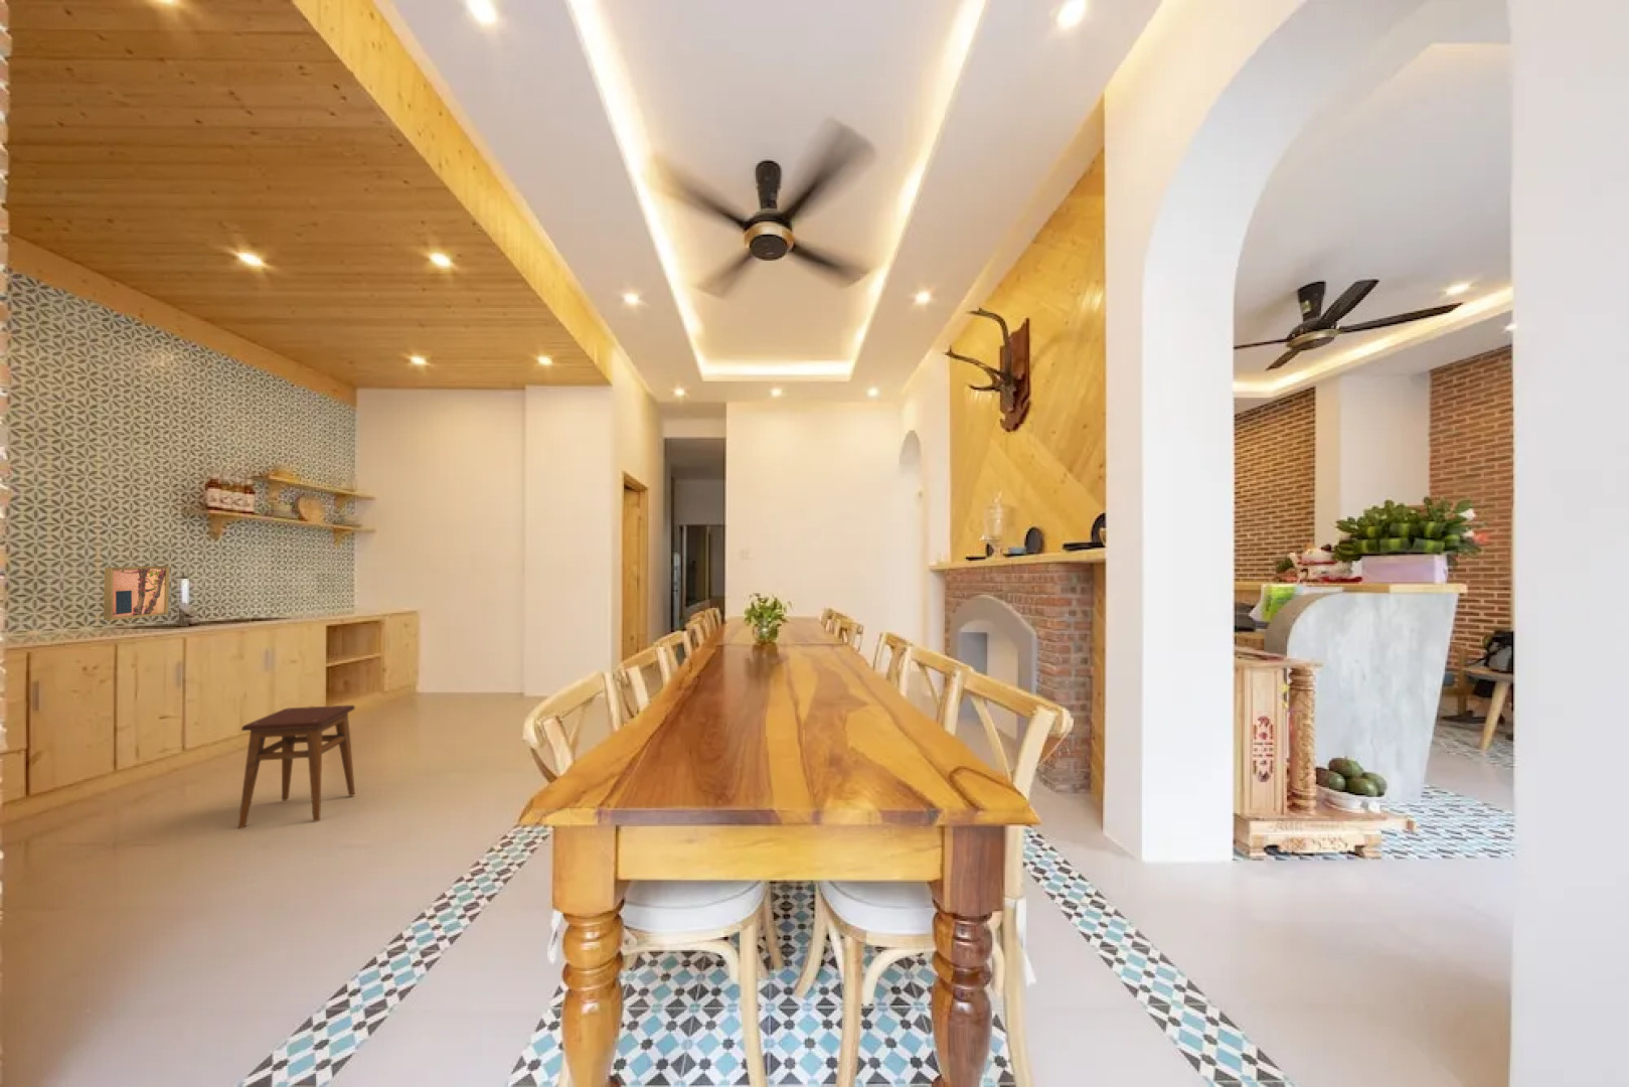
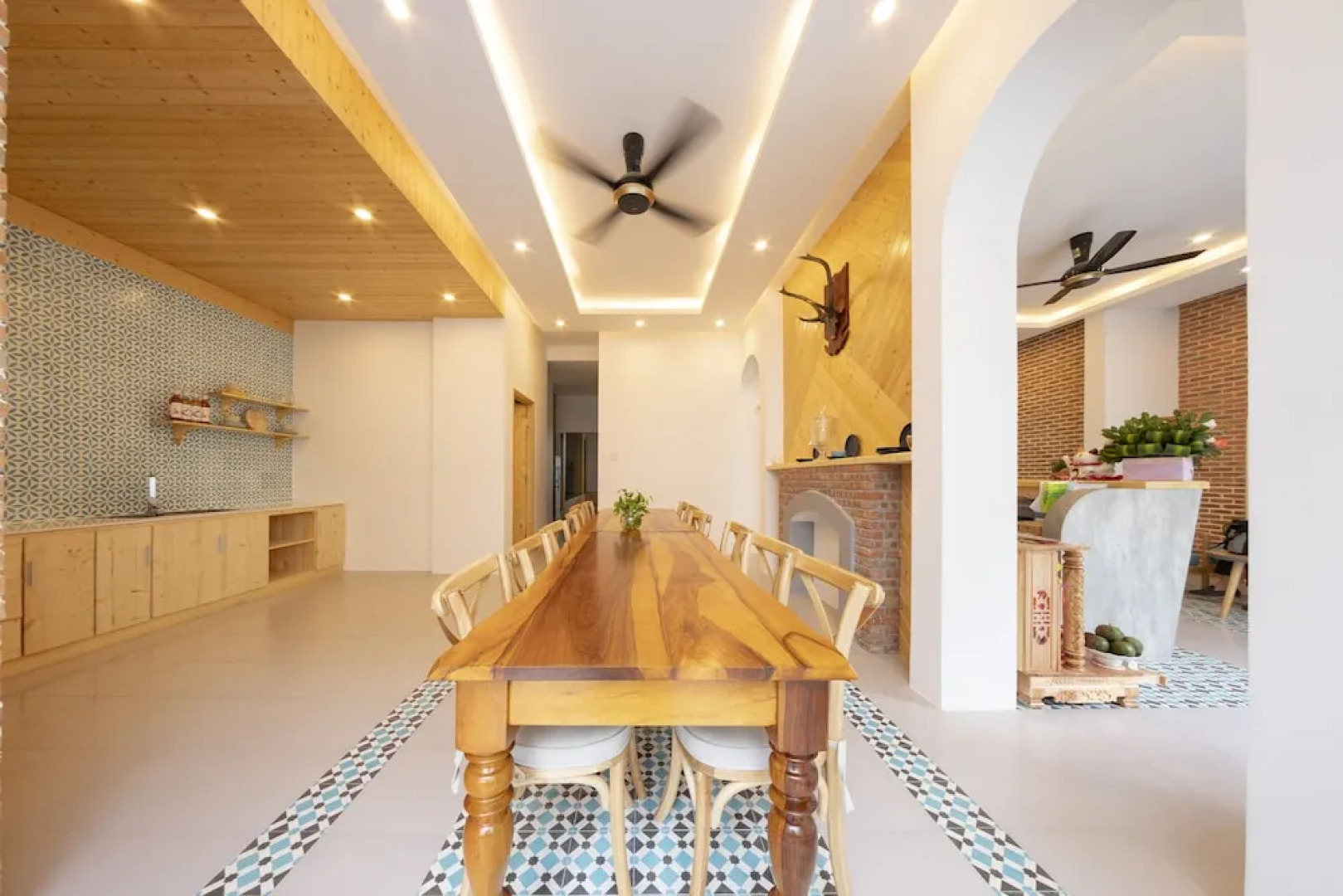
- stool (301, 757)
- wall art (137, 592)
